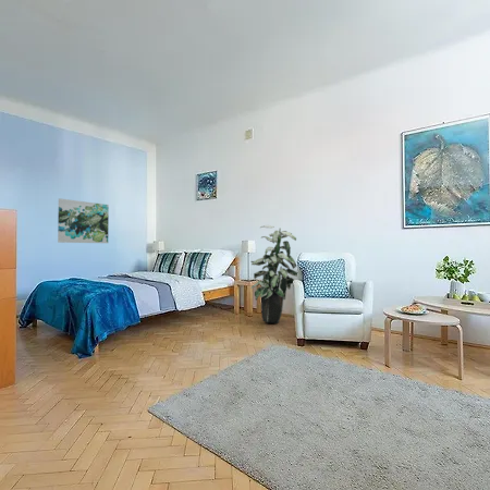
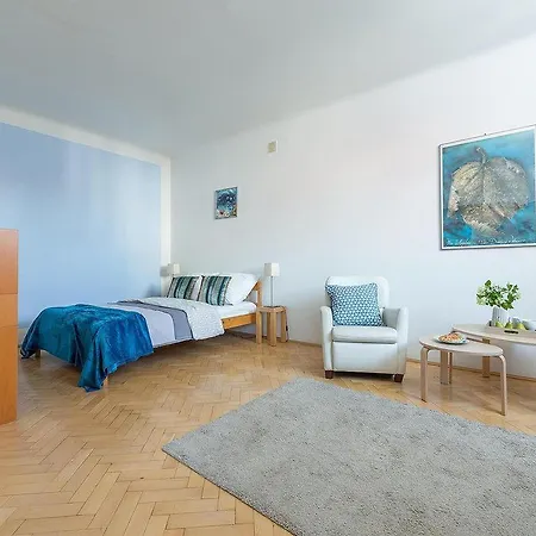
- indoor plant (272, 273)
- wall art (84, 222)
